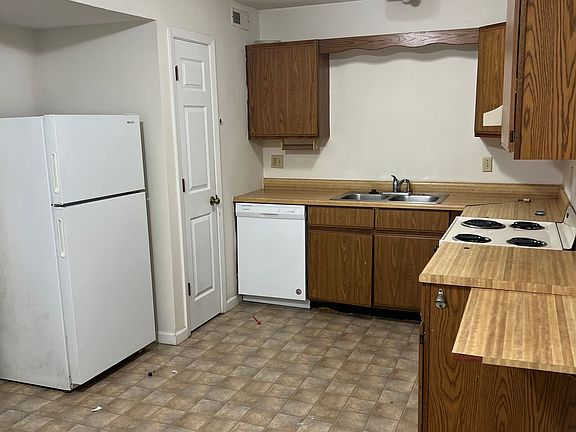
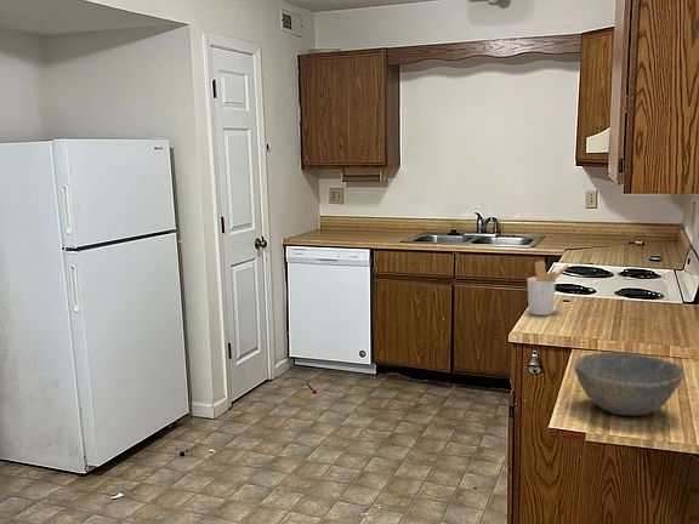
+ utensil holder (549, 287)
+ bowl (626, 387)
